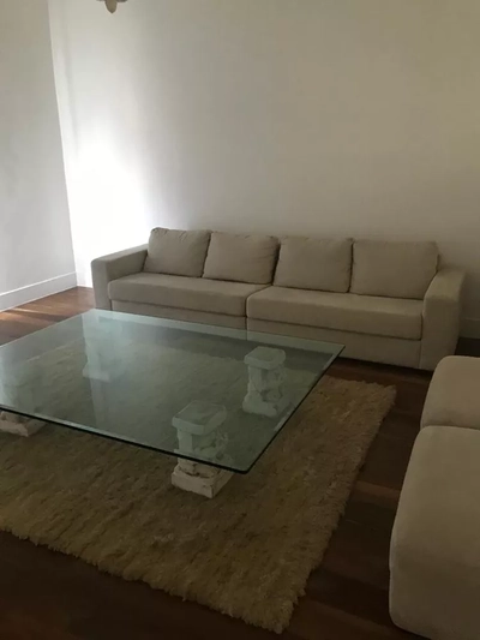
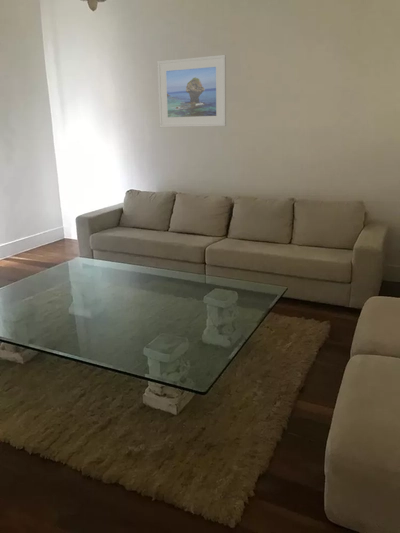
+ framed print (191, 93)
